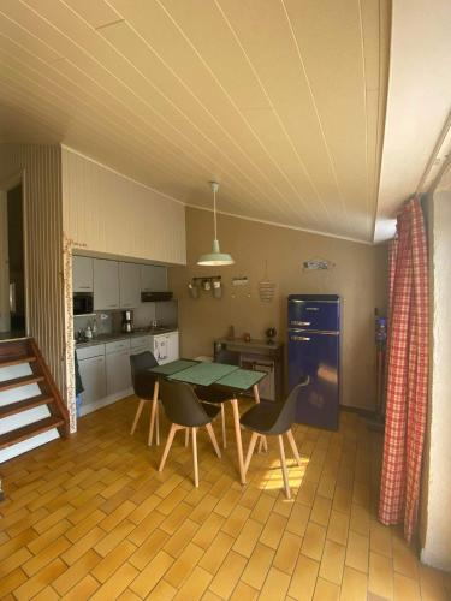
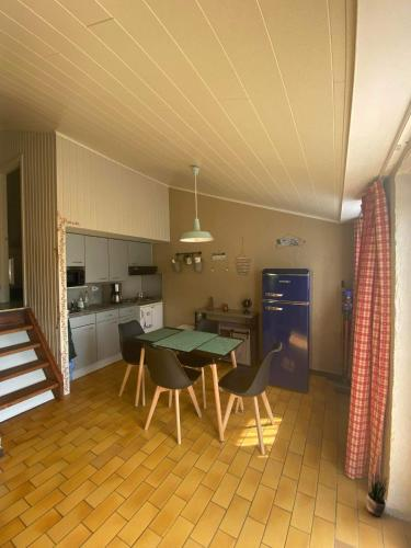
+ potted plant (377, 492)
